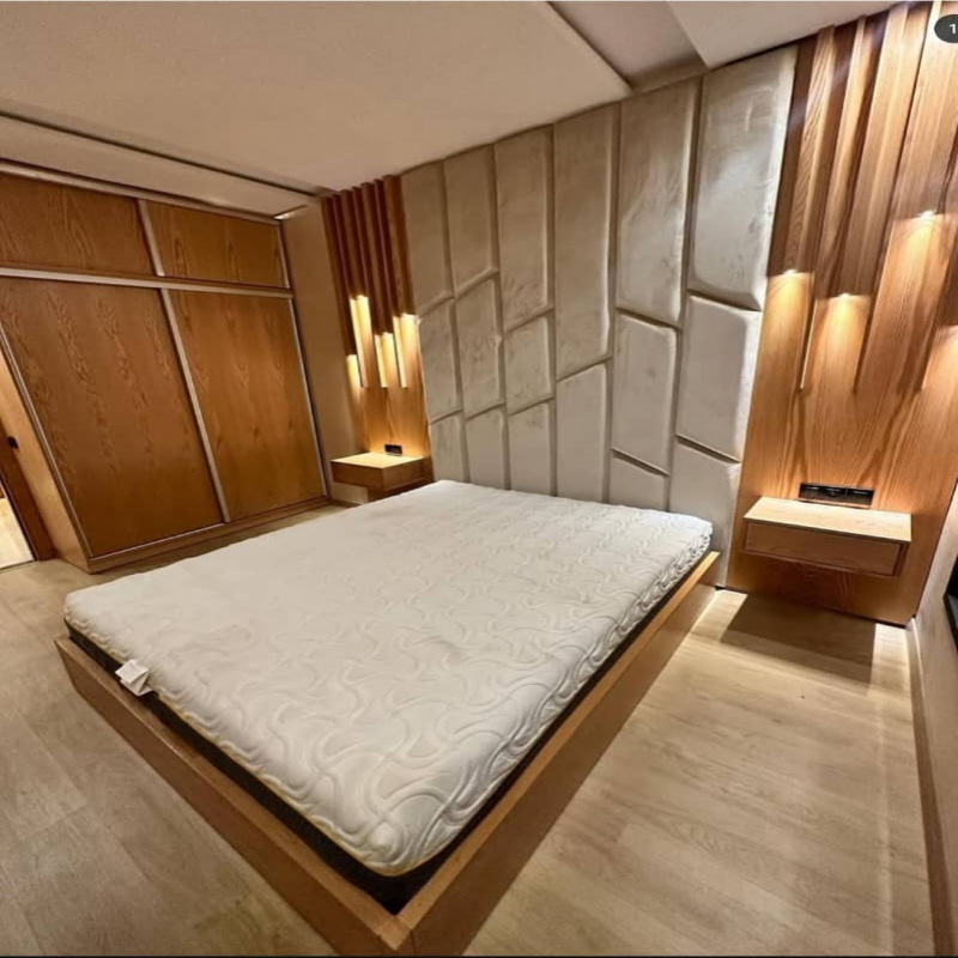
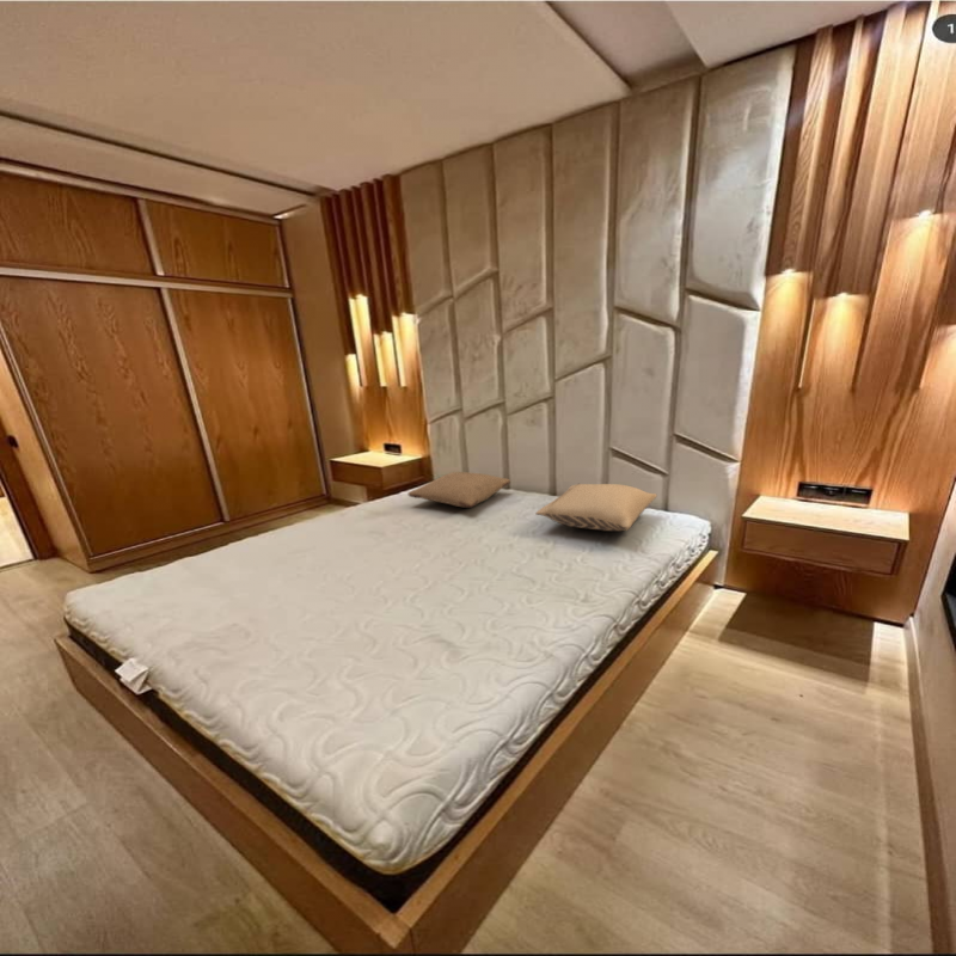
+ pillow (596, 504)
+ pillow (460, 488)
